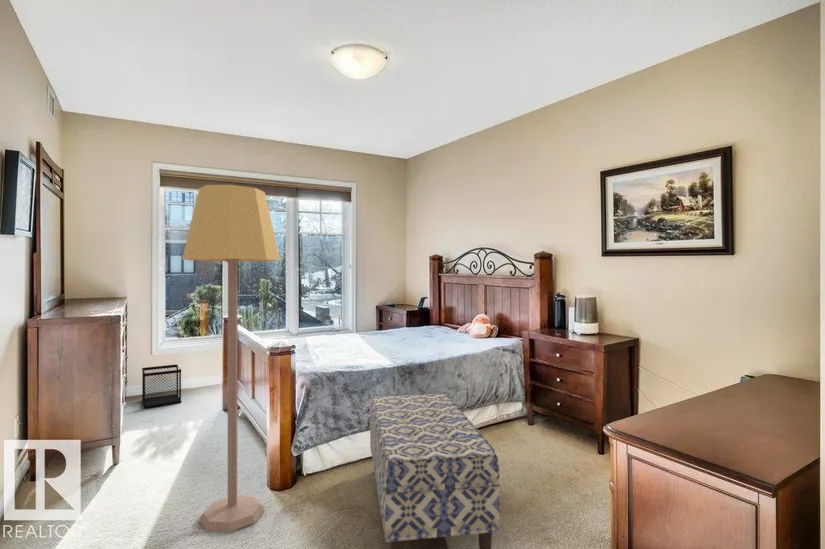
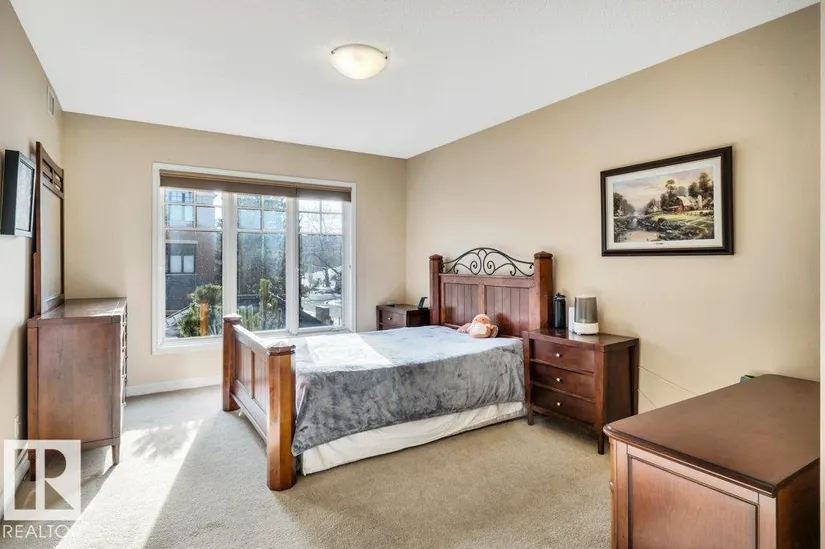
- wastebasket (161, 385)
- bench (422, 464)
- lamp (232, 353)
